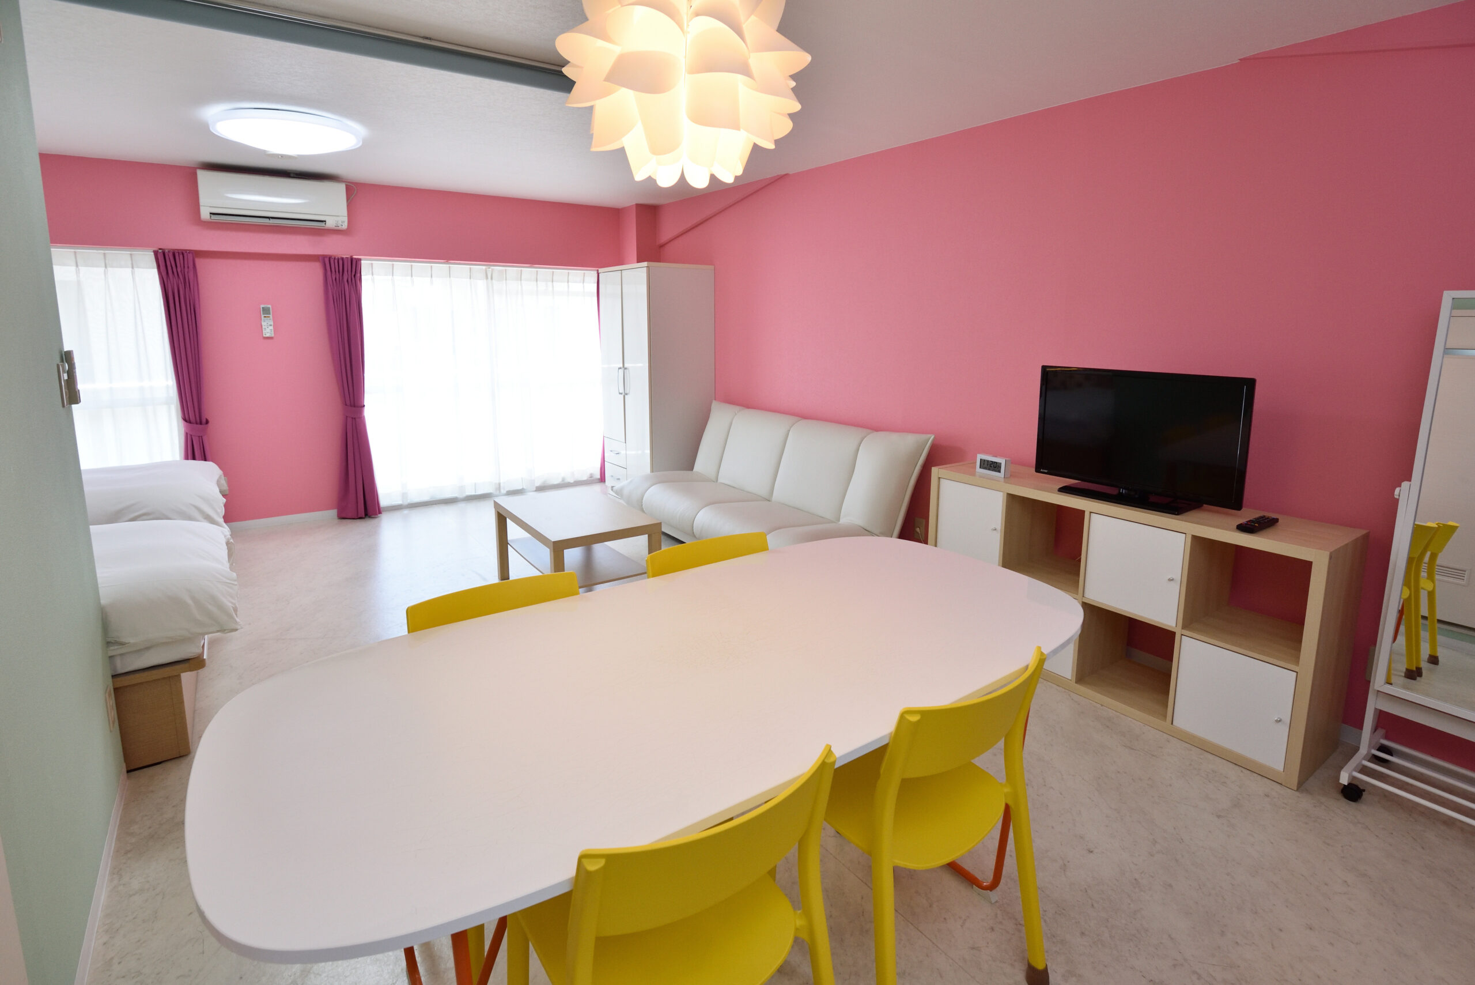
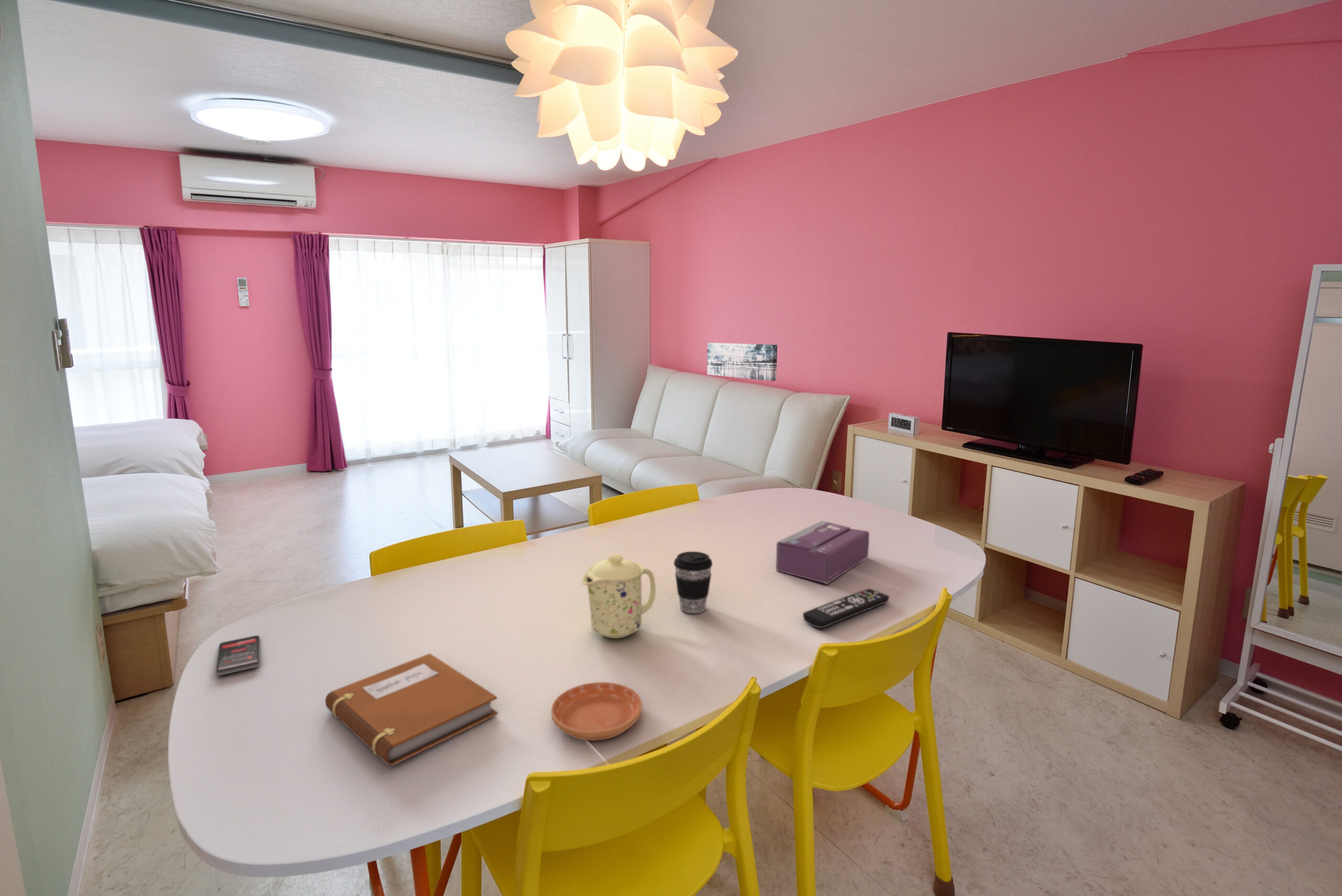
+ wall art (740, 360)
+ remote control (847, 608)
+ mug (620, 593)
+ saucer (597, 712)
+ coffee cup (692, 582)
+ tissue box (824, 549)
+ notebook (408, 703)
+ smartphone (239, 654)
